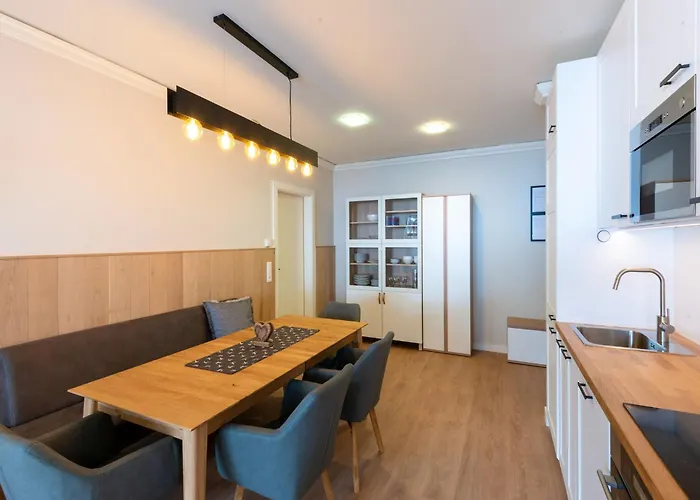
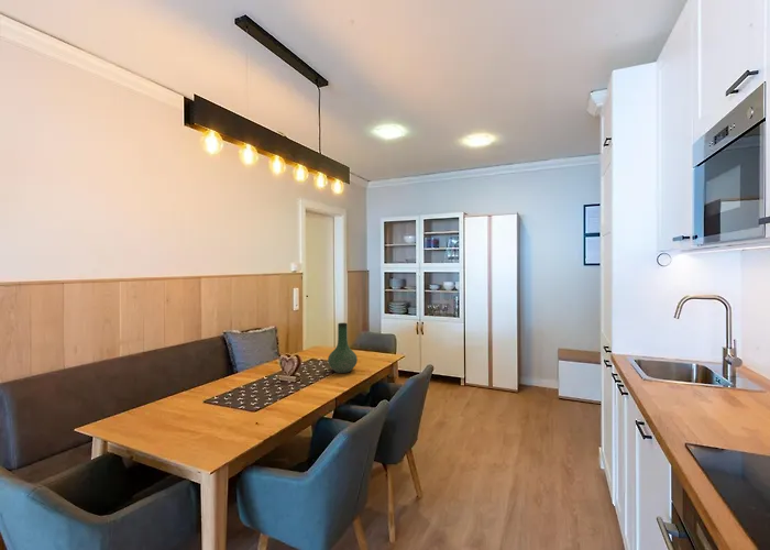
+ vase (342, 346)
